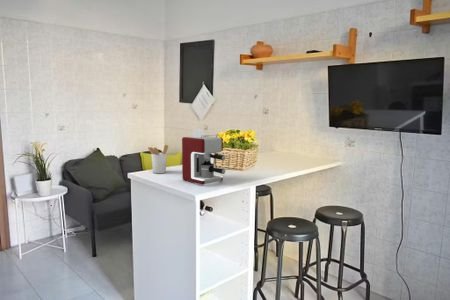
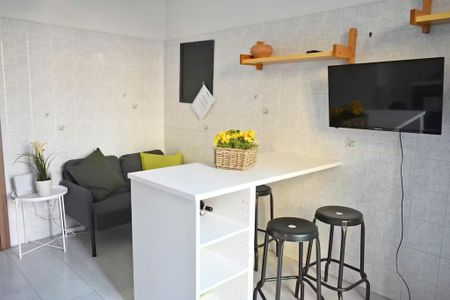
- coffee maker (207, 156)
- utensil holder (157, 158)
